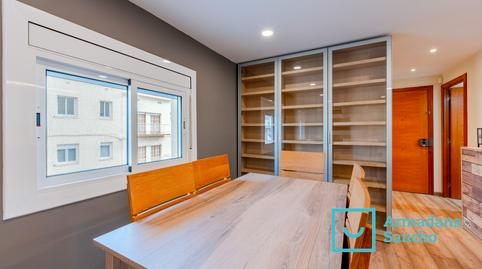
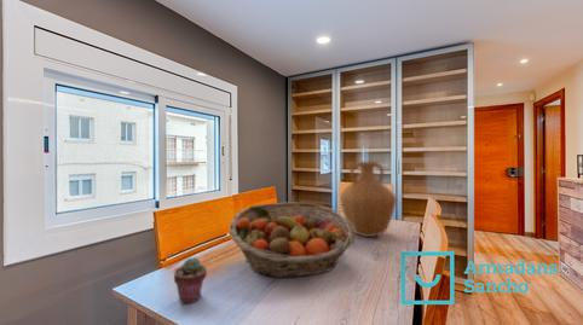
+ potted succulent (190, 278)
+ fruit basket (292, 234)
+ vase (366, 197)
